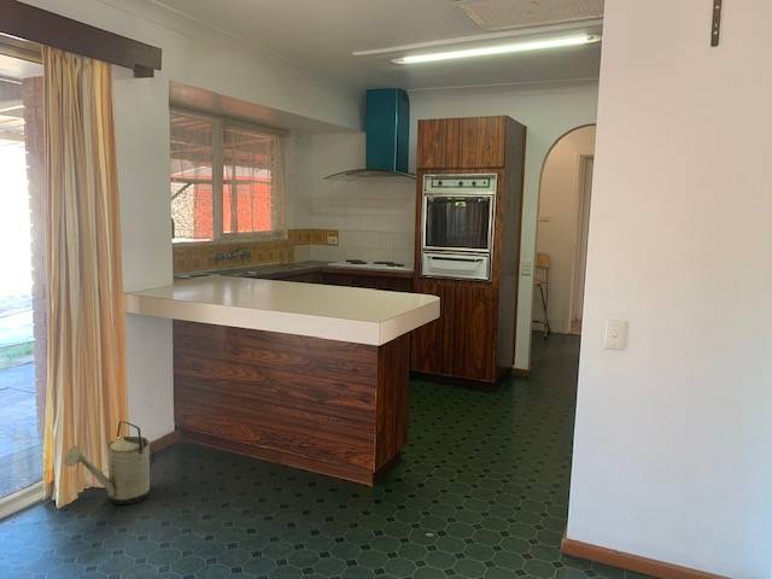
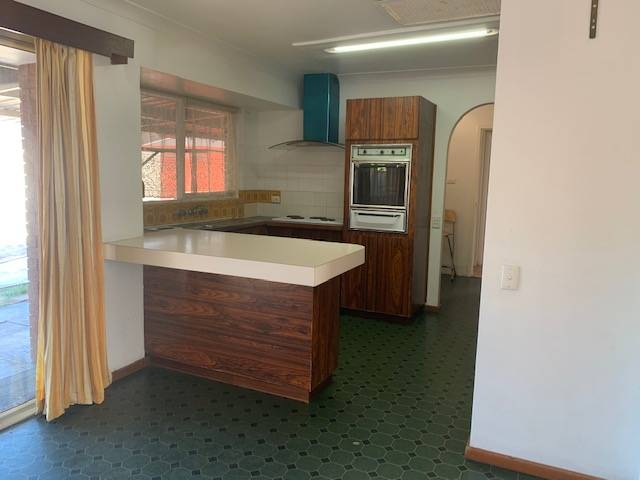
- watering can (112, 464)
